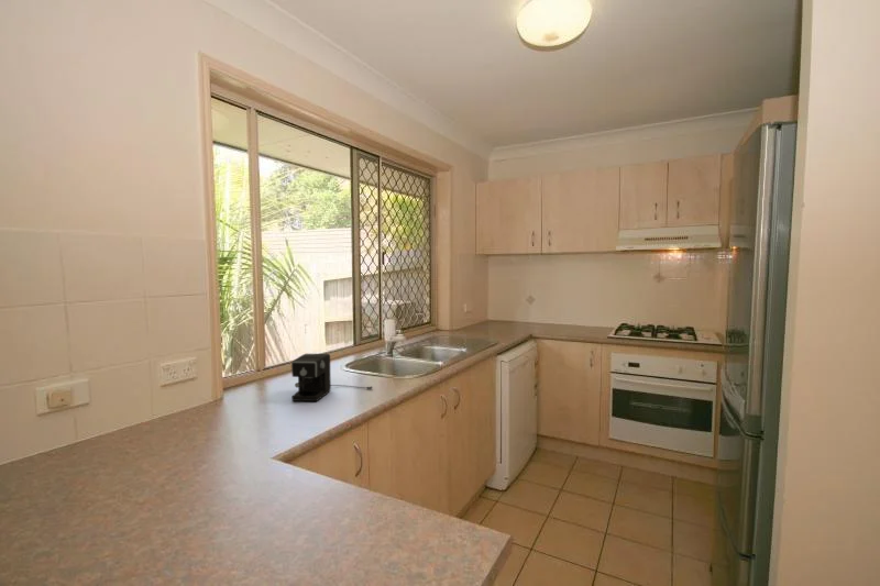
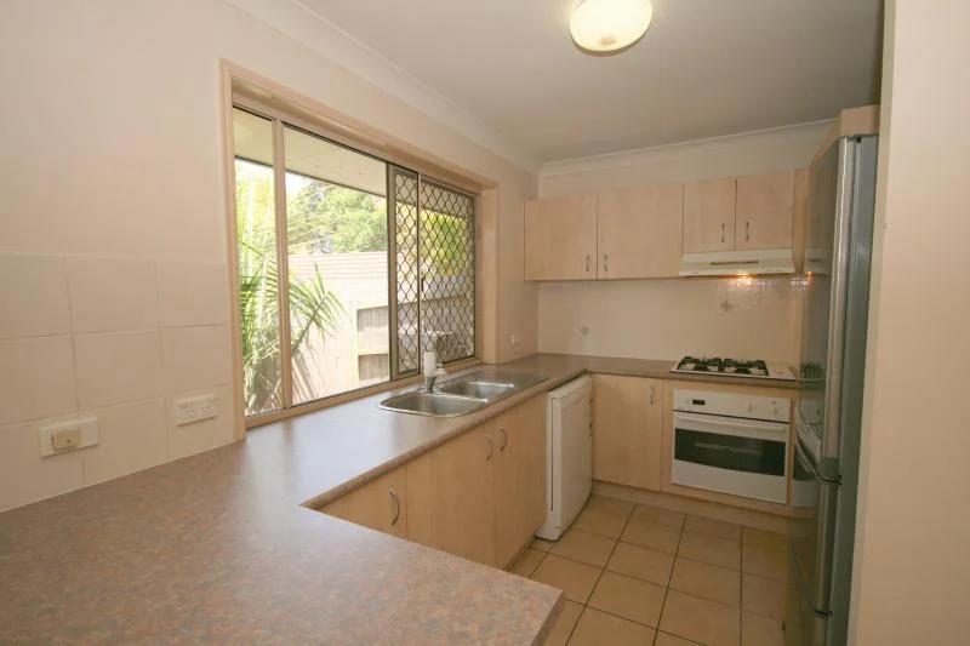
- coffee maker (329, 376)
